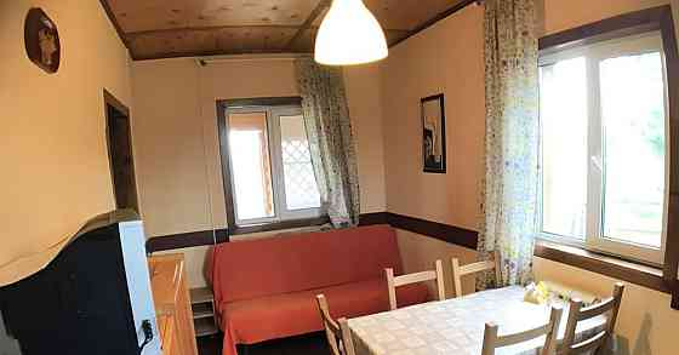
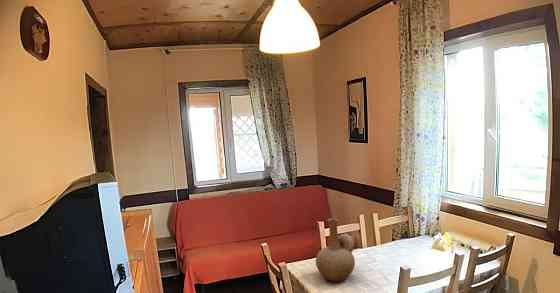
+ vase (336, 246)
